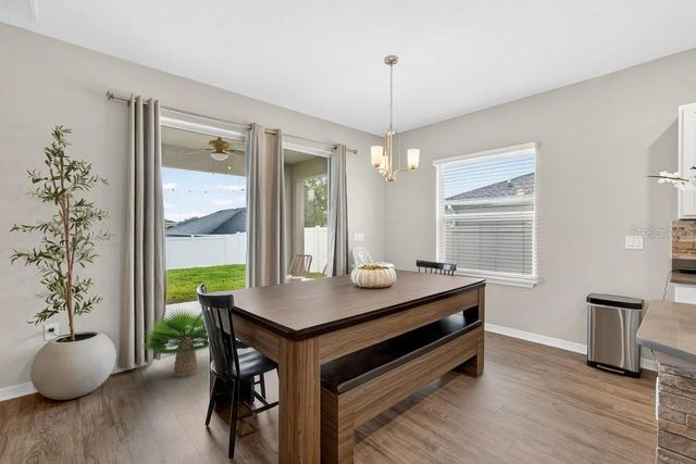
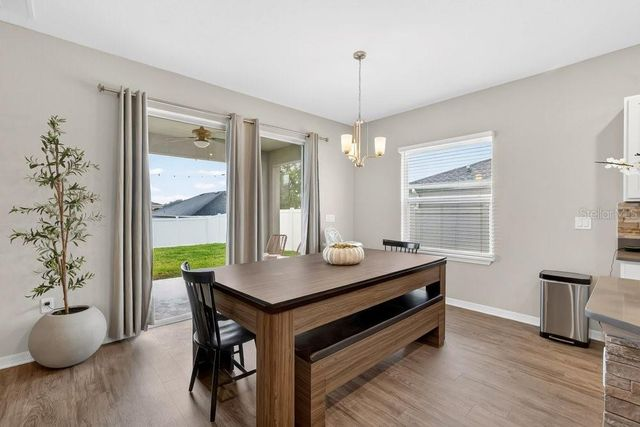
- potted plant (185, 339)
